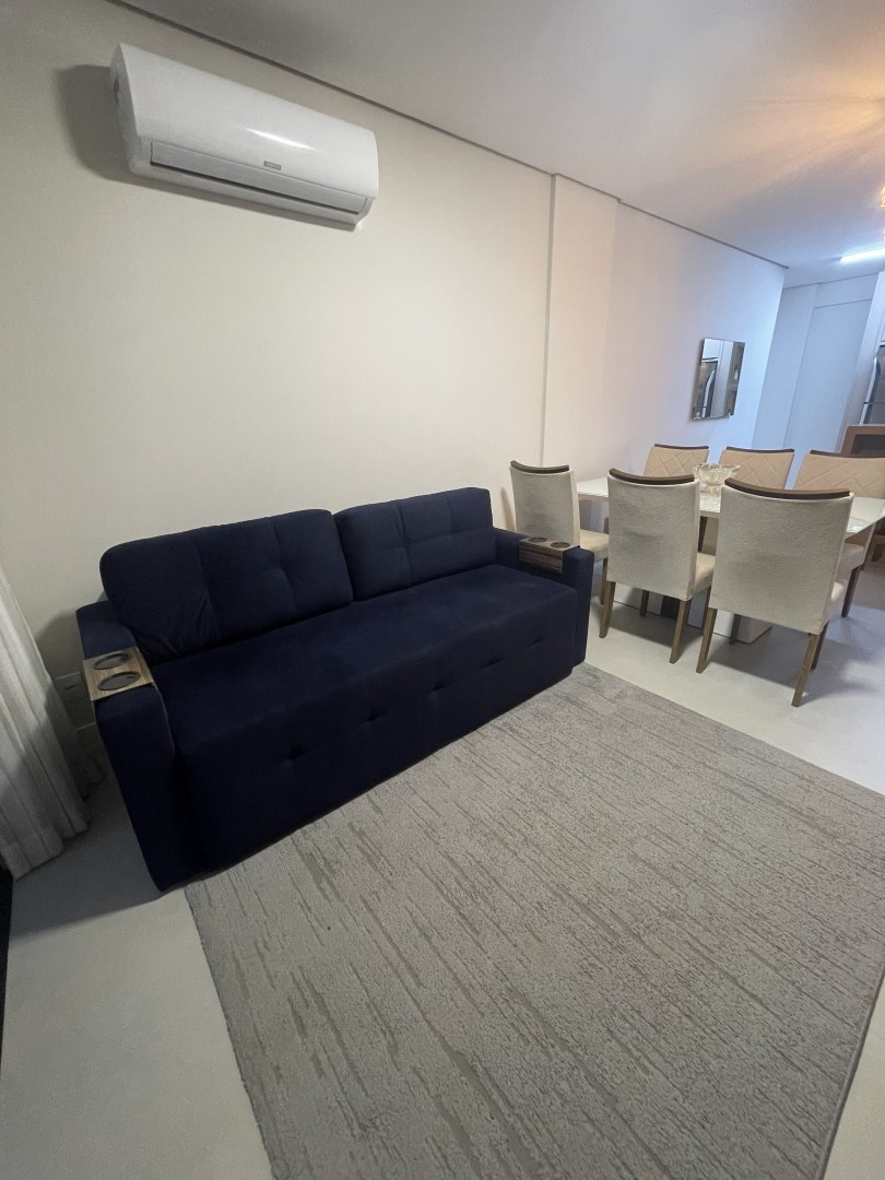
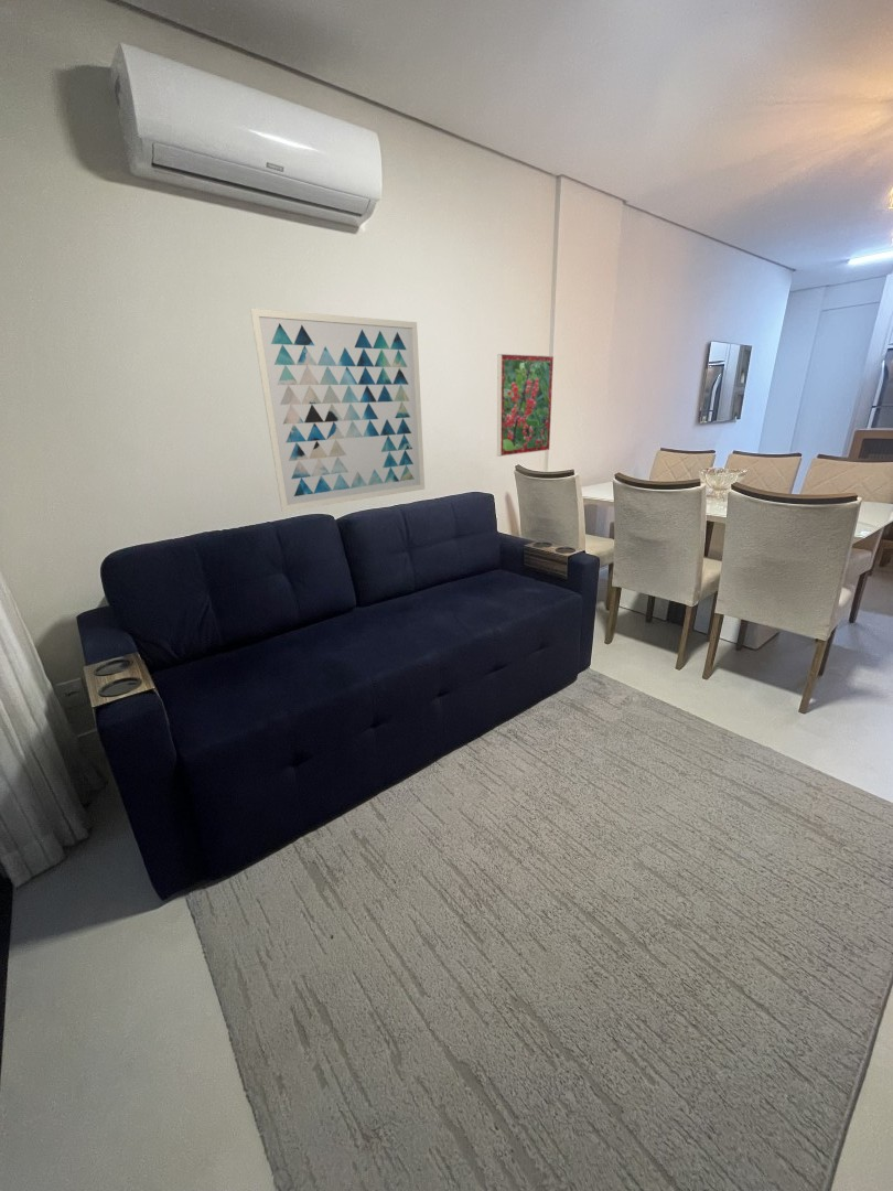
+ wall art (351, 414)
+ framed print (525, 405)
